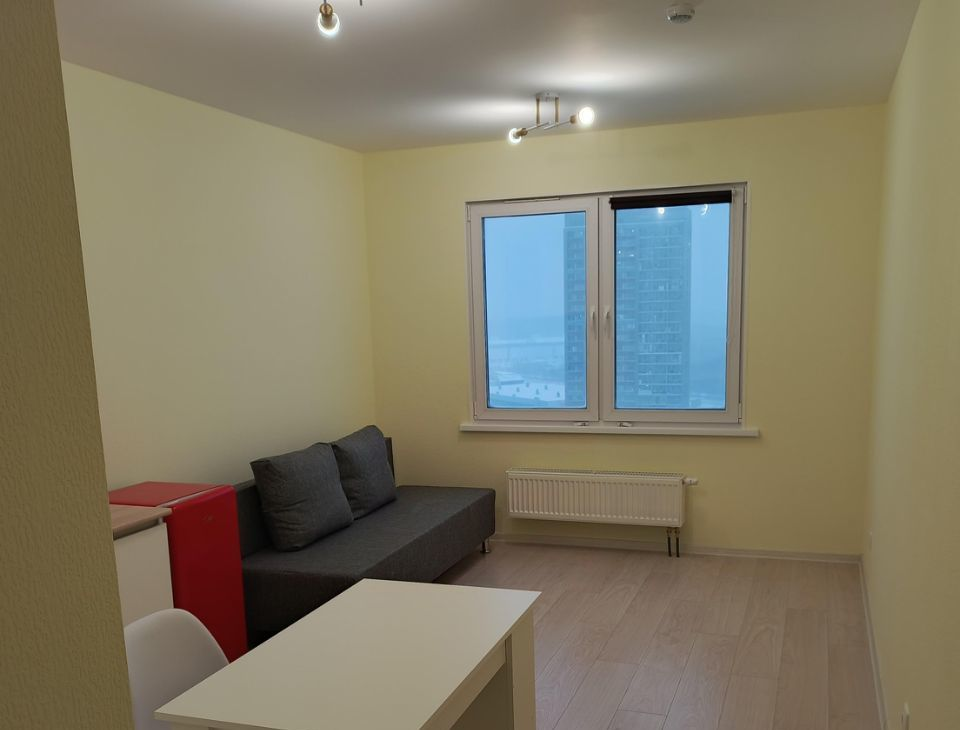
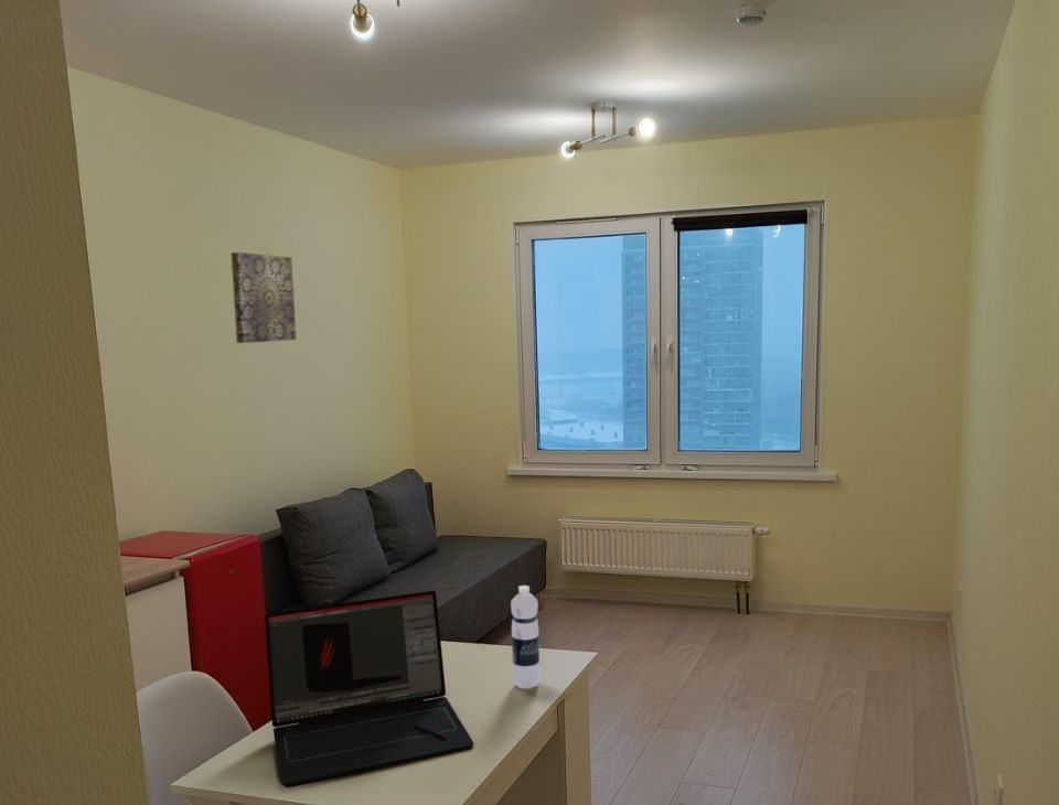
+ water bottle (525, 635)
+ laptop (365, 679)
+ wall art (265, 298)
